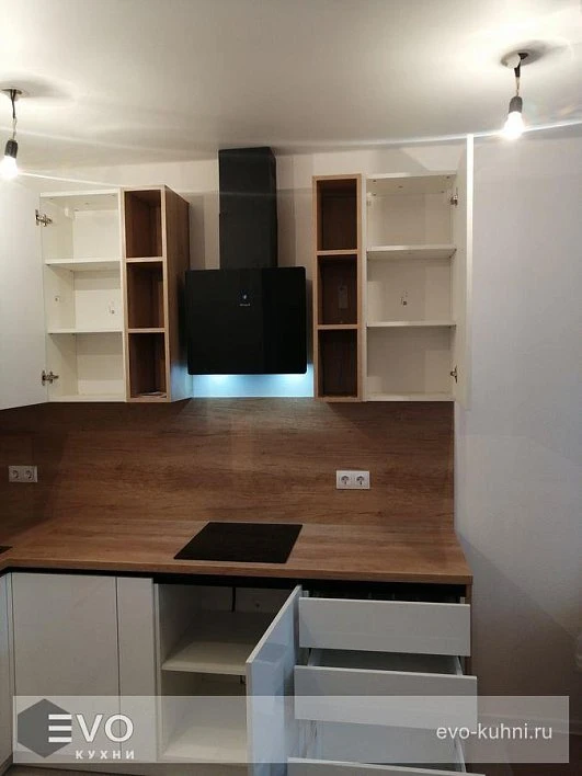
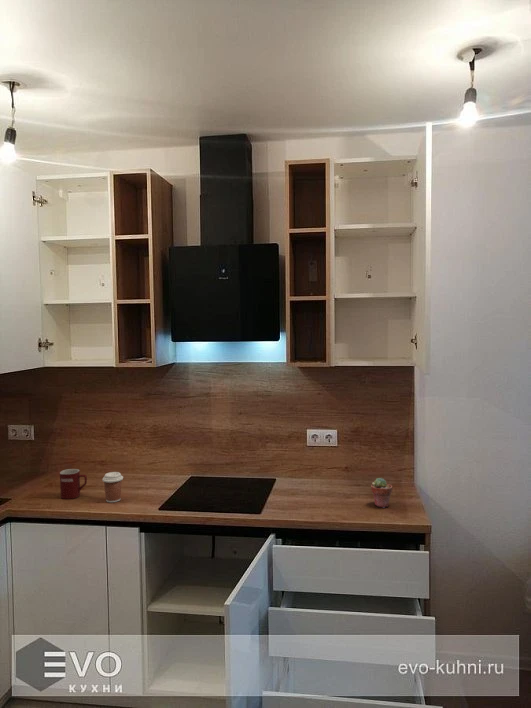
+ potted succulent (381, 491)
+ mug (74, 483)
+ coffee cup (113, 487)
